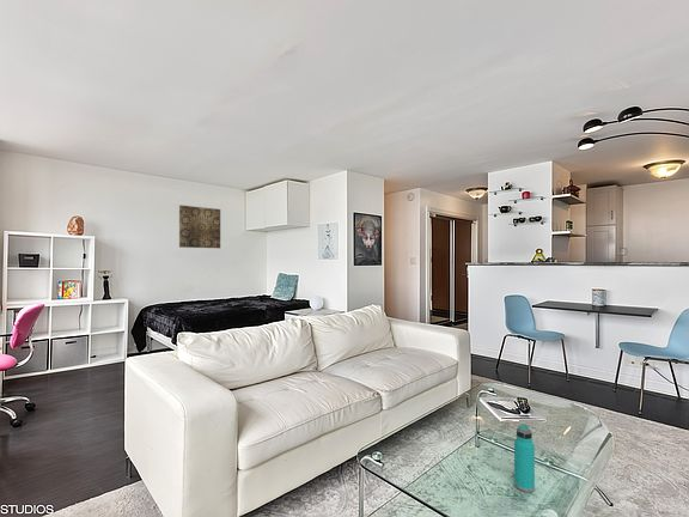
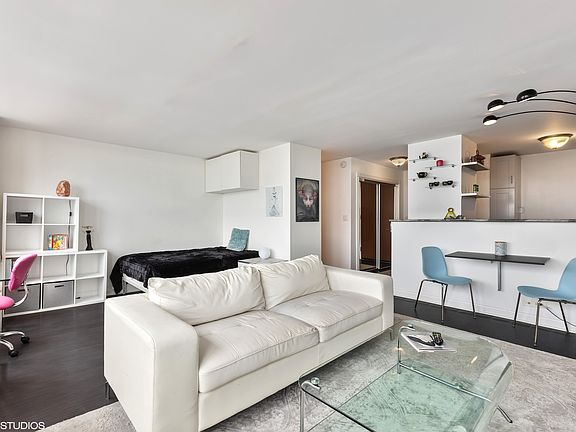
- wall art (200, 227)
- water bottle (524, 455)
